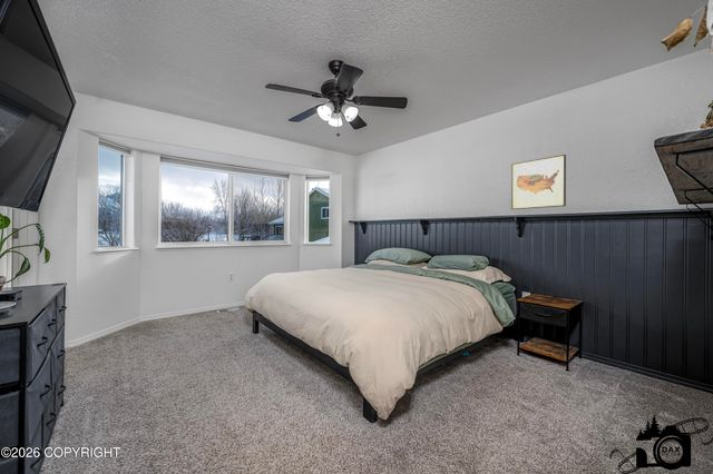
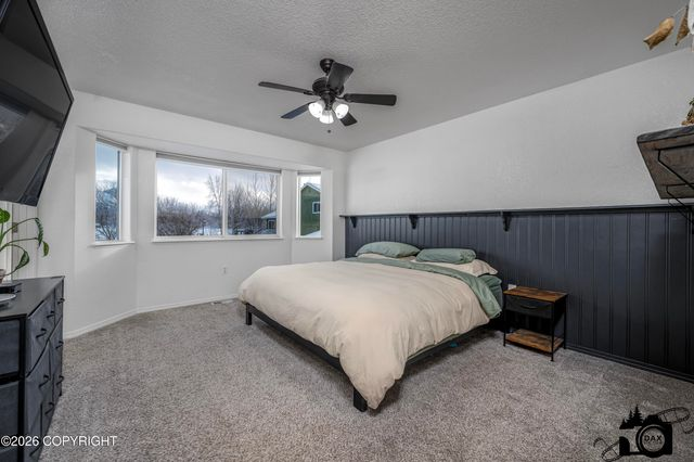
- wall art (537, 184)
